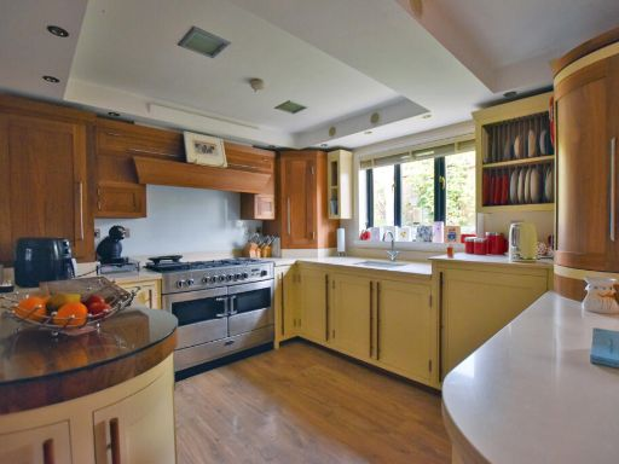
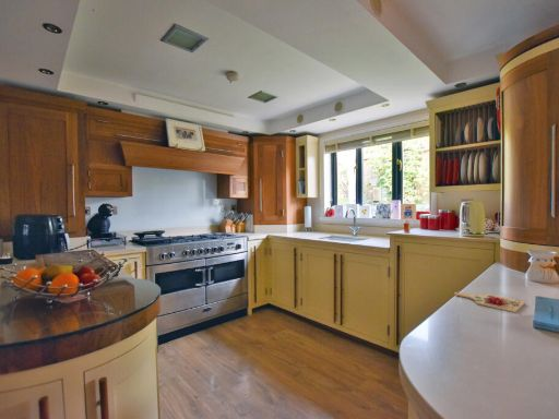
+ cutting board (485, 297)
